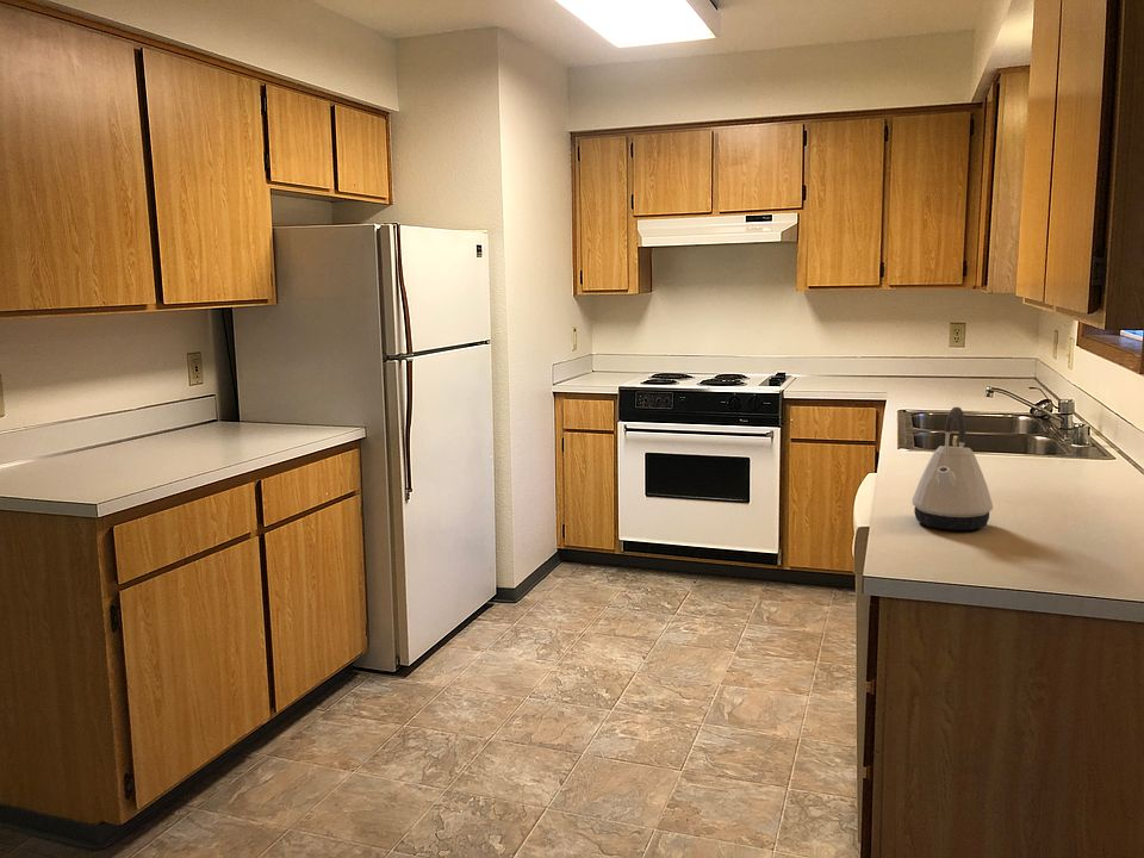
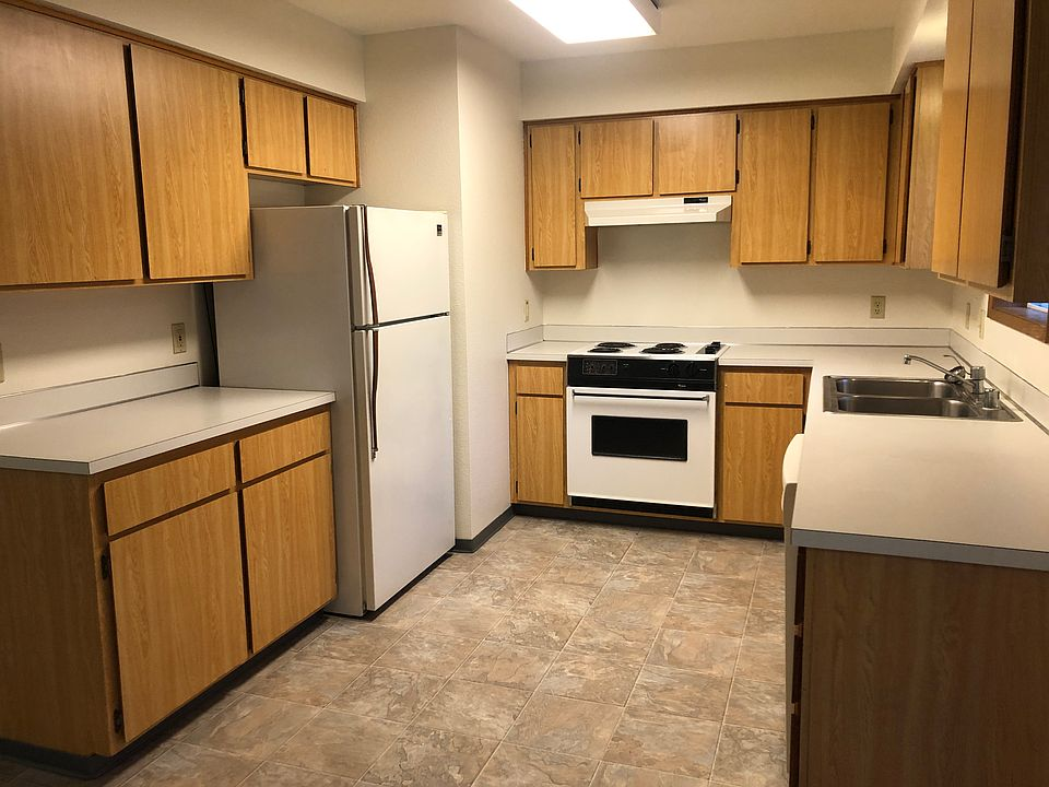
- kettle (952, 466)
